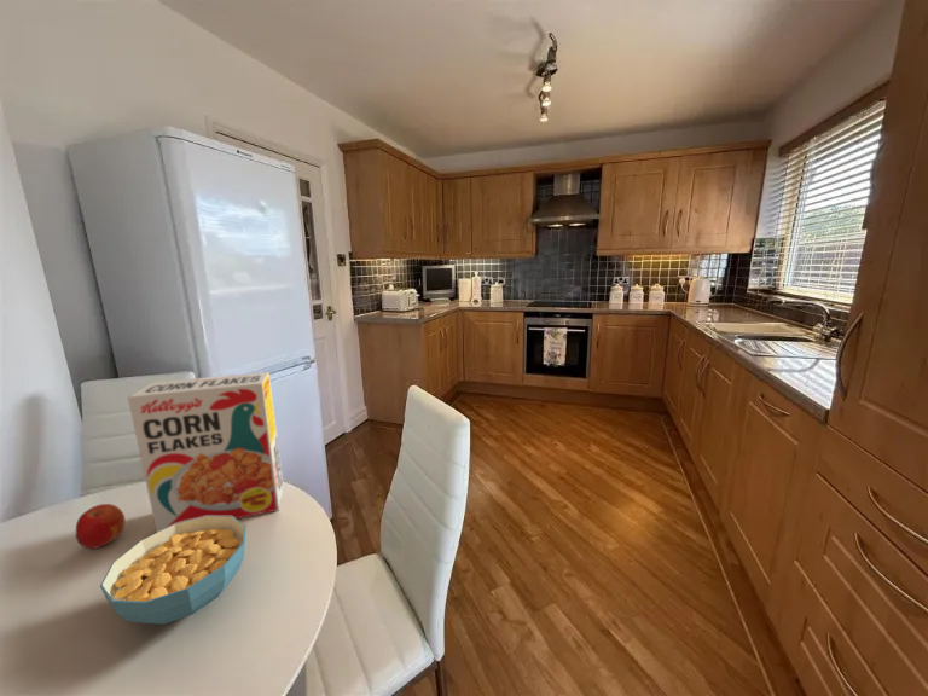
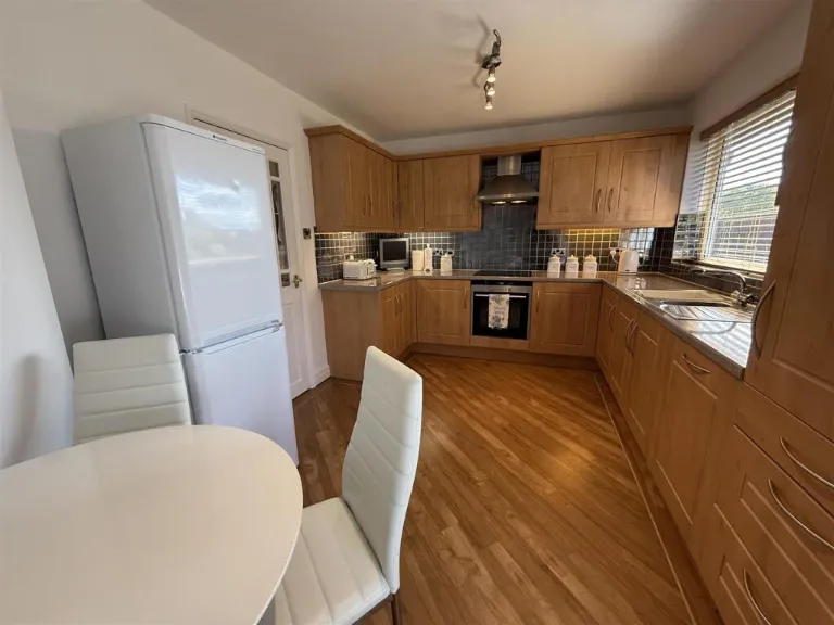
- cereal box (216, 448)
- fruit (99, 524)
- cereal bowl (185, 576)
